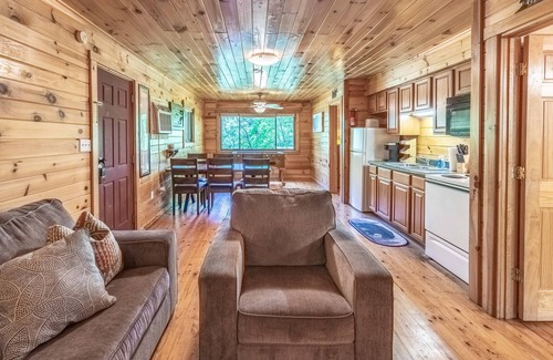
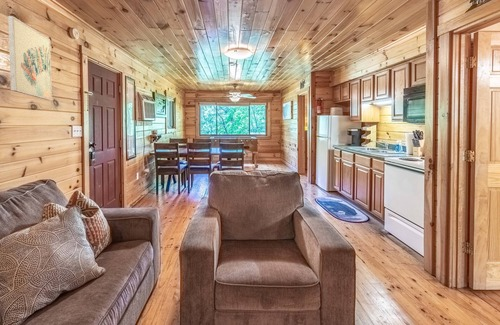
+ wall art (32, 62)
